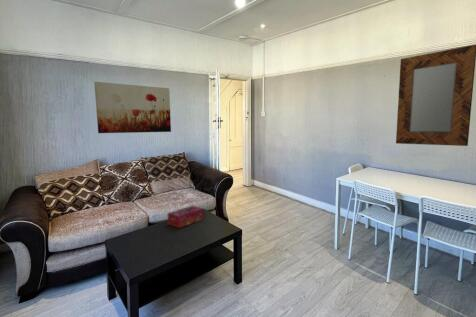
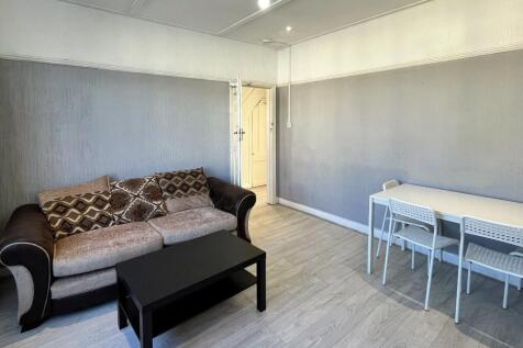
- home mirror (432, 99)
- tissue box (186, 216)
- wall art (136, 109)
